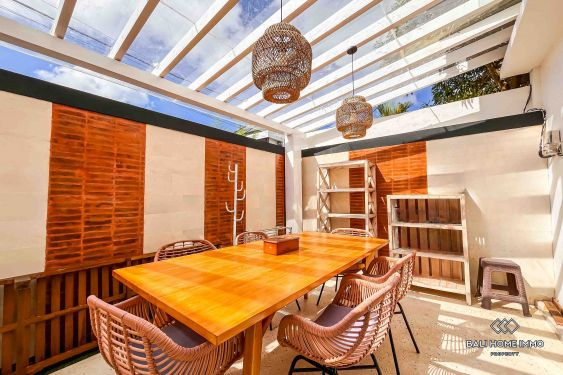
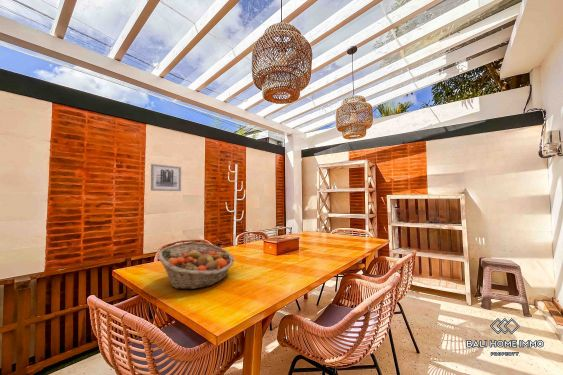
+ wall art (166, 178)
+ fruit basket (198, 262)
